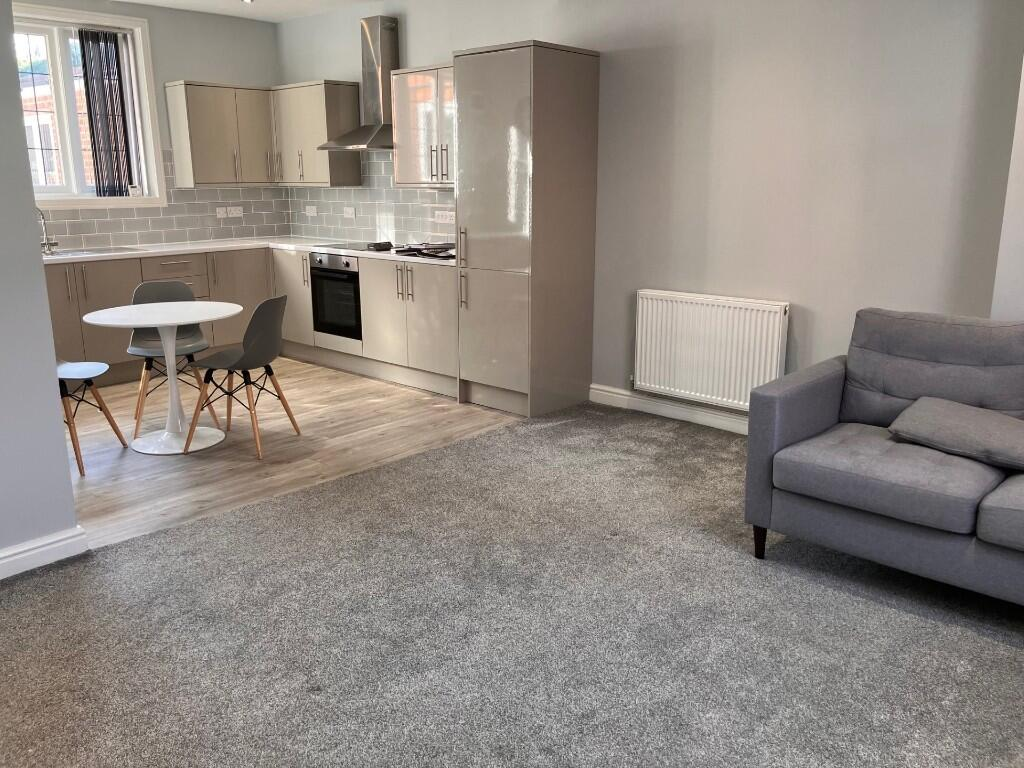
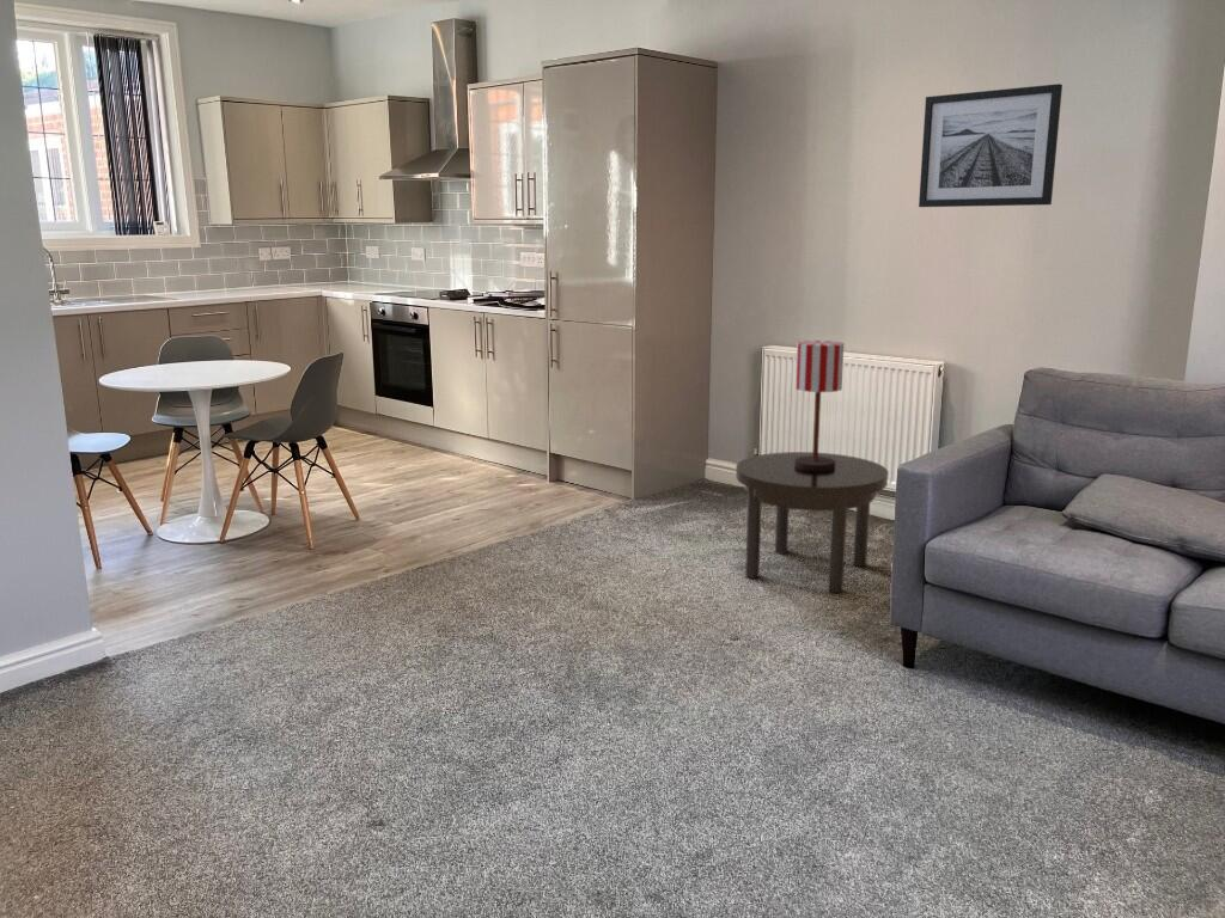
+ wall art (986, 148)
+ table lamp (817, 404)
+ side table (809, 509)
